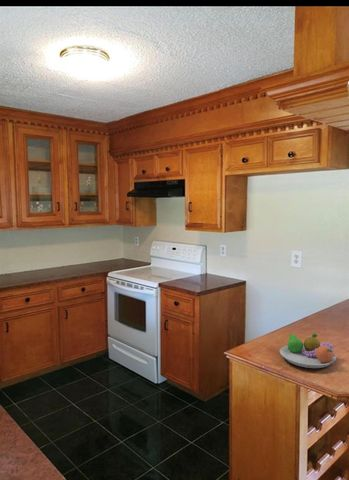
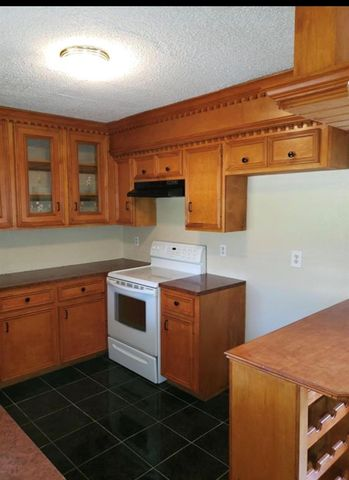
- fruit bowl (306, 348)
